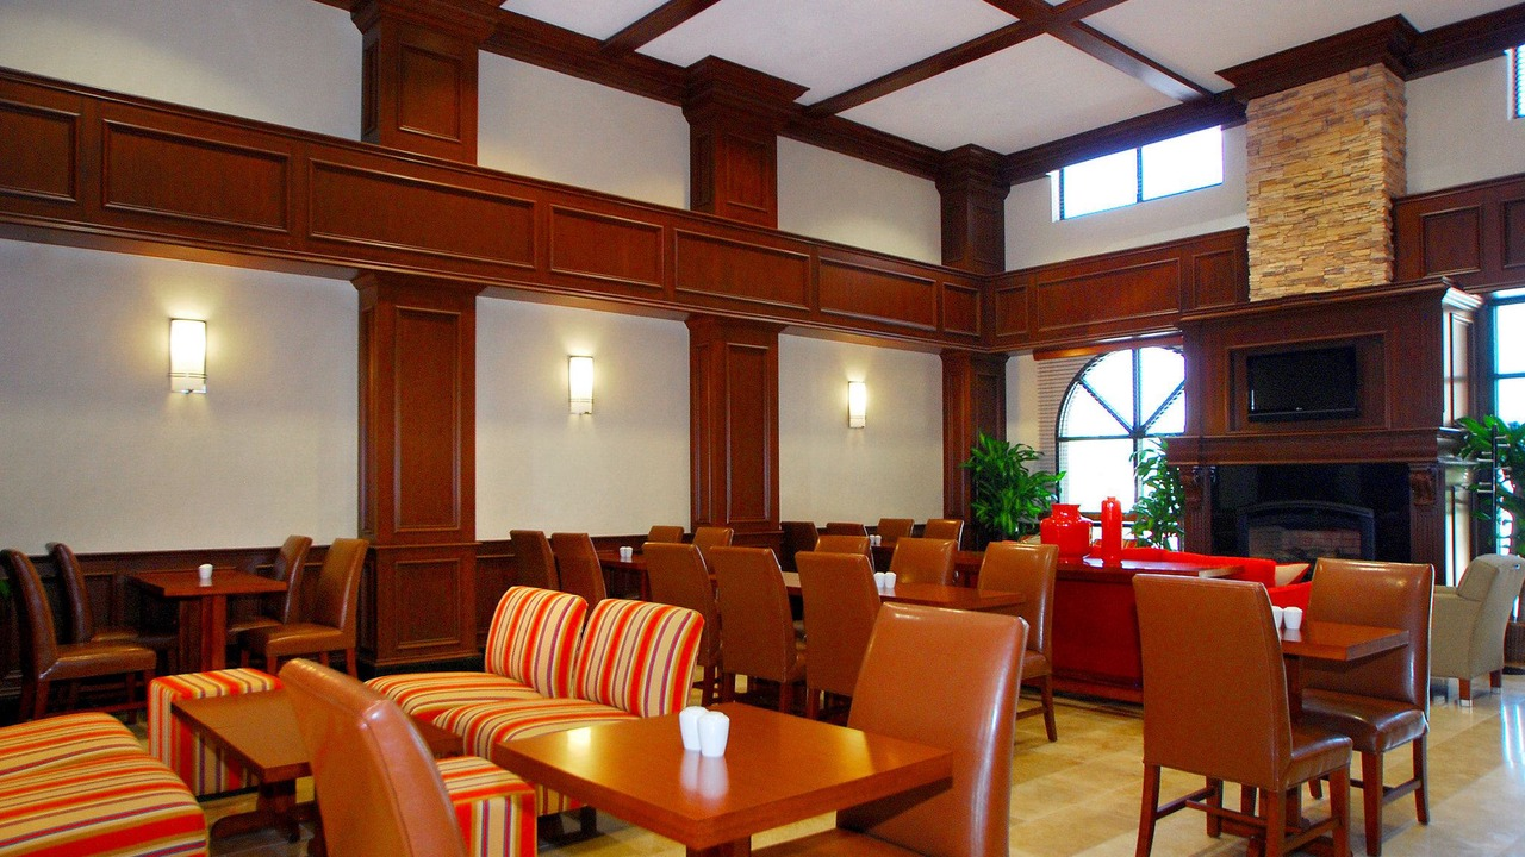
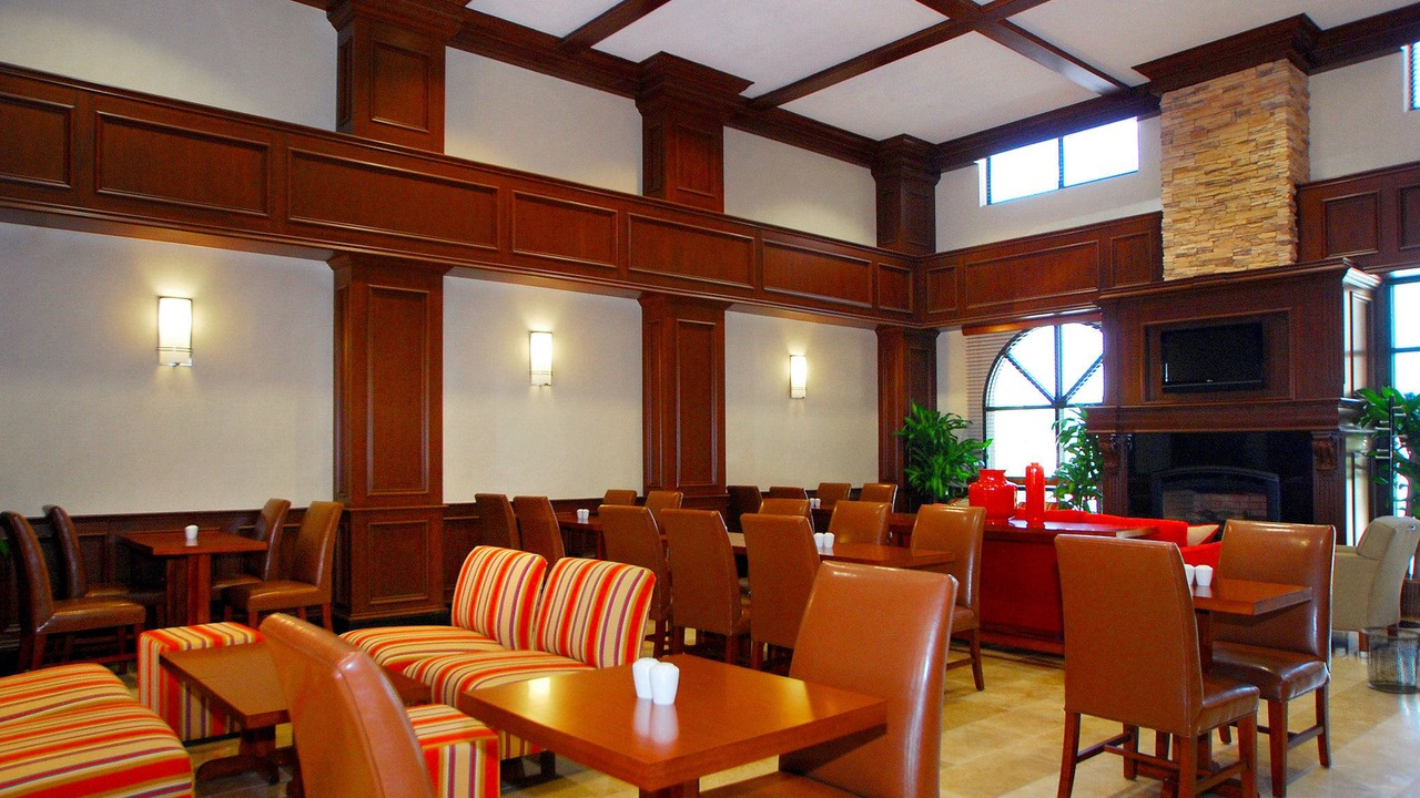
+ waste bin (1393, 659)
